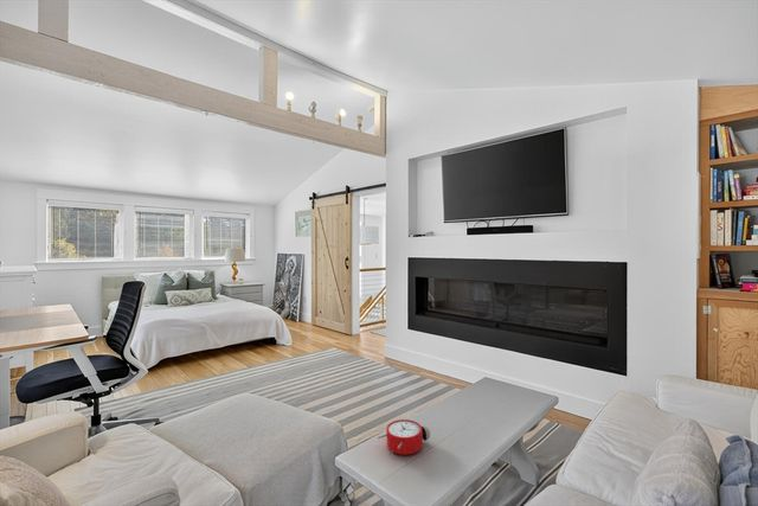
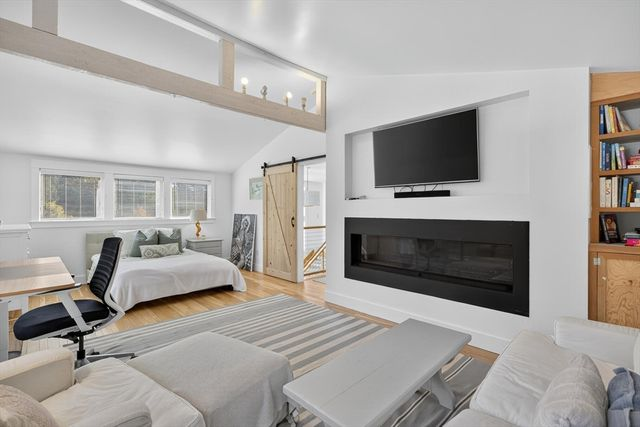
- alarm clock (404, 436)
